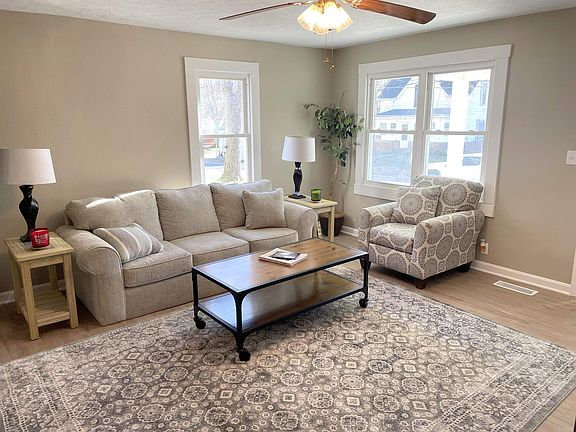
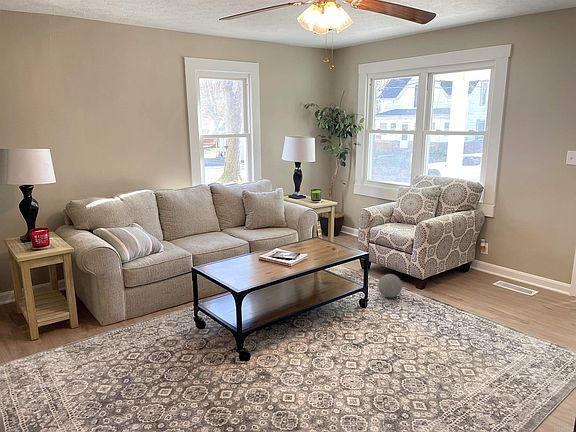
+ decorative ball (390, 285)
